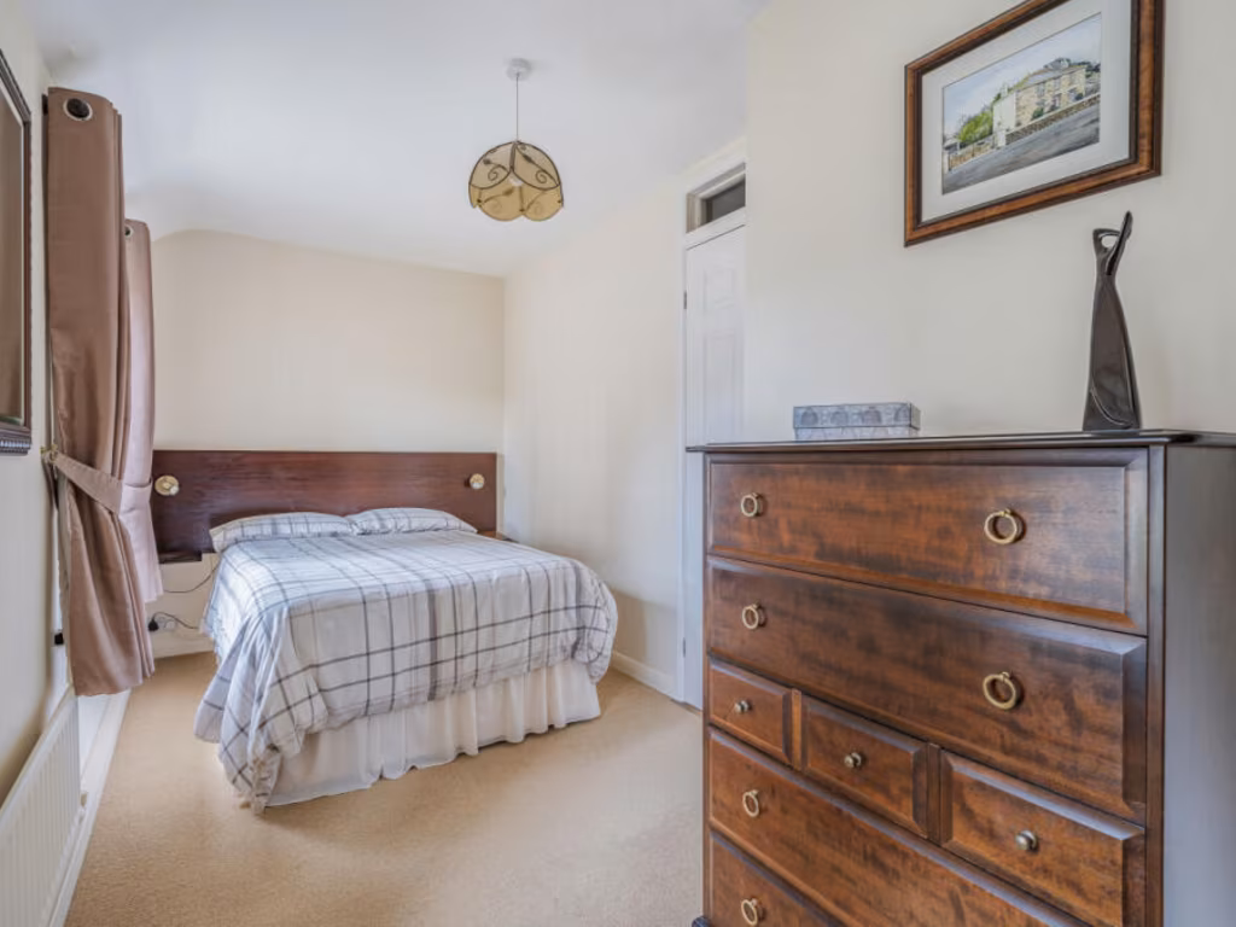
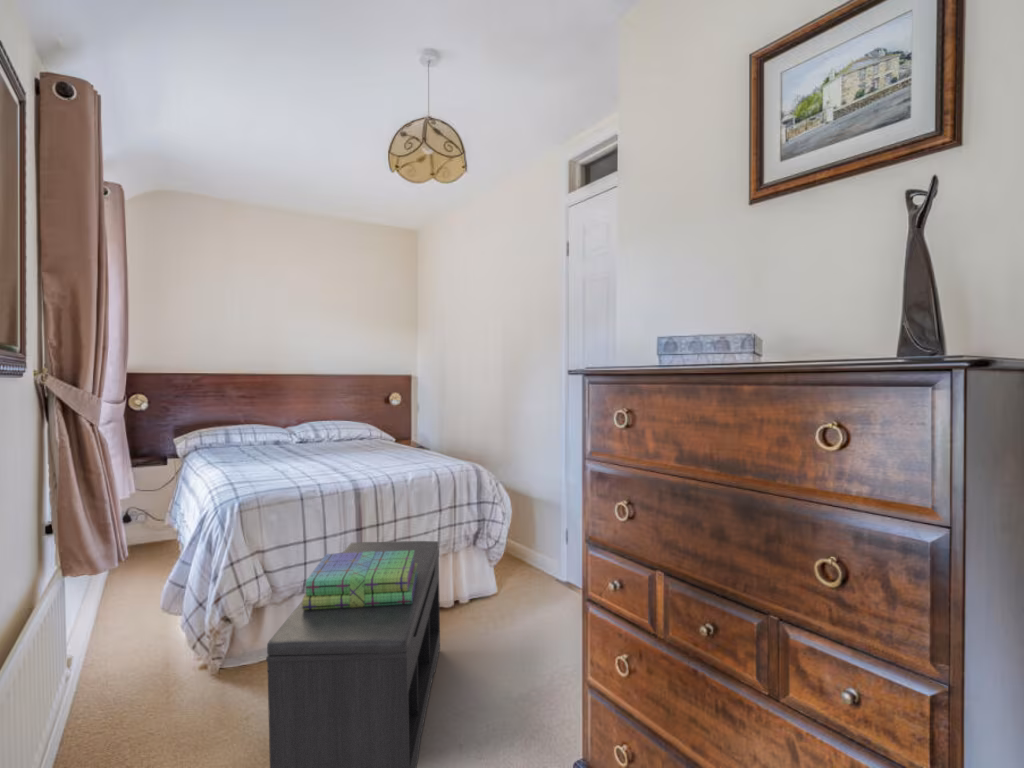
+ bench (373, 645)
+ stack of books (364, 577)
